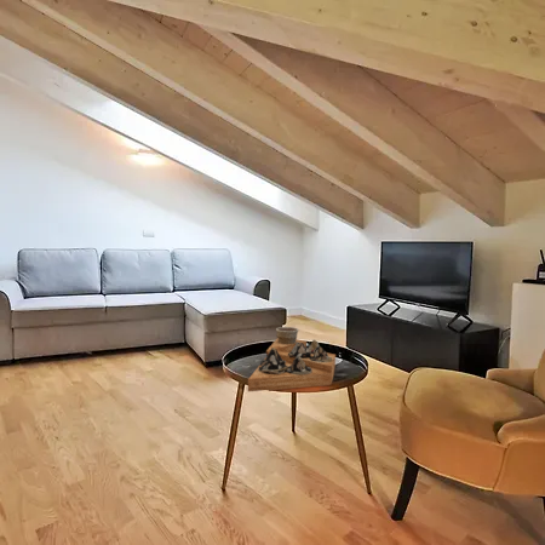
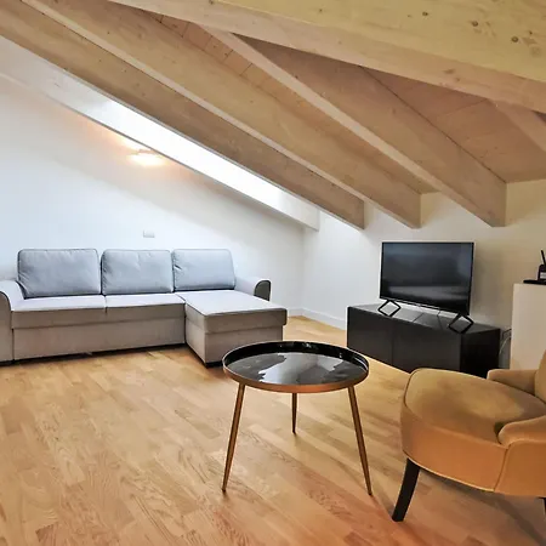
- decorative tray (283, 351)
